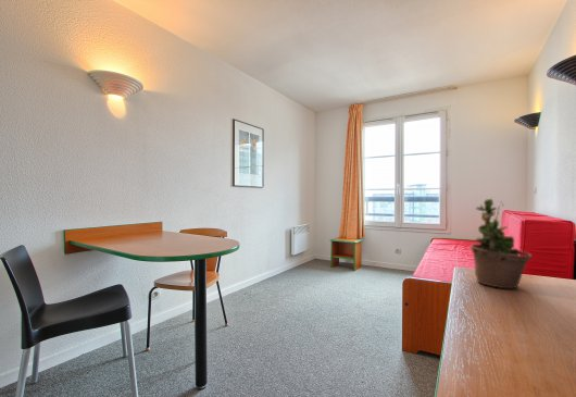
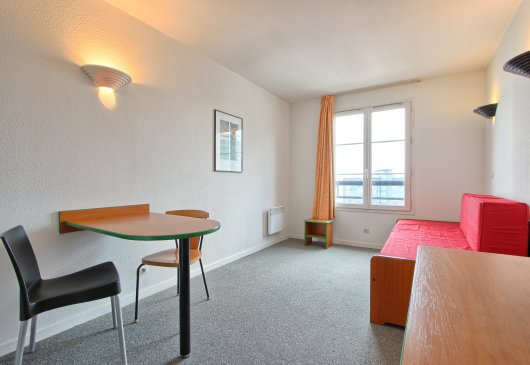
- potted plant (500, 237)
